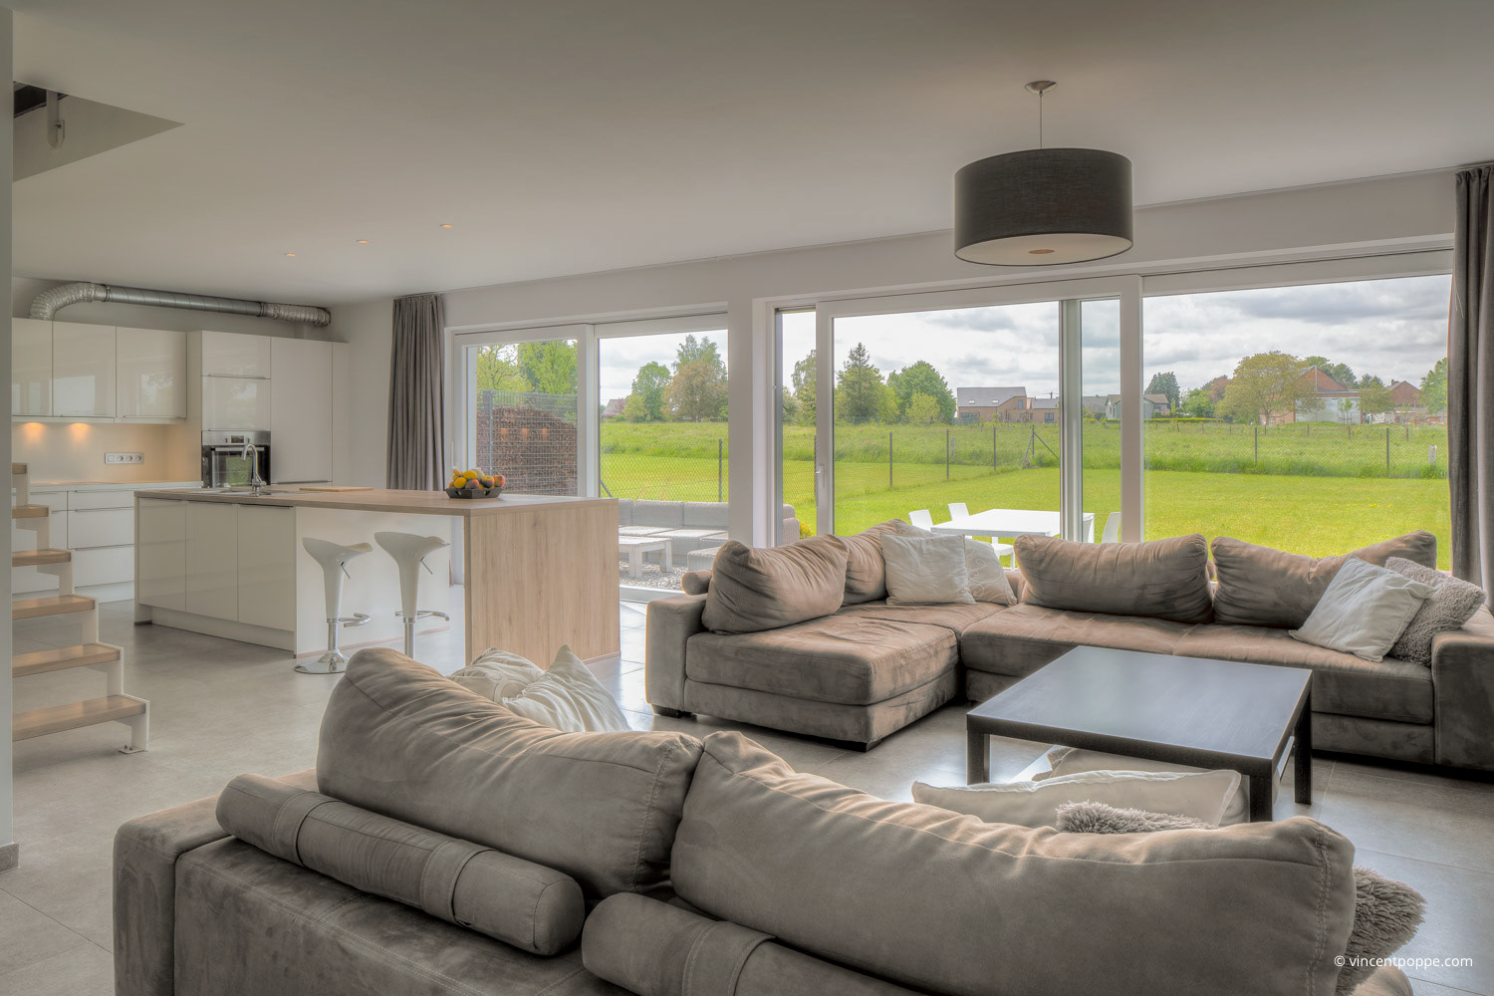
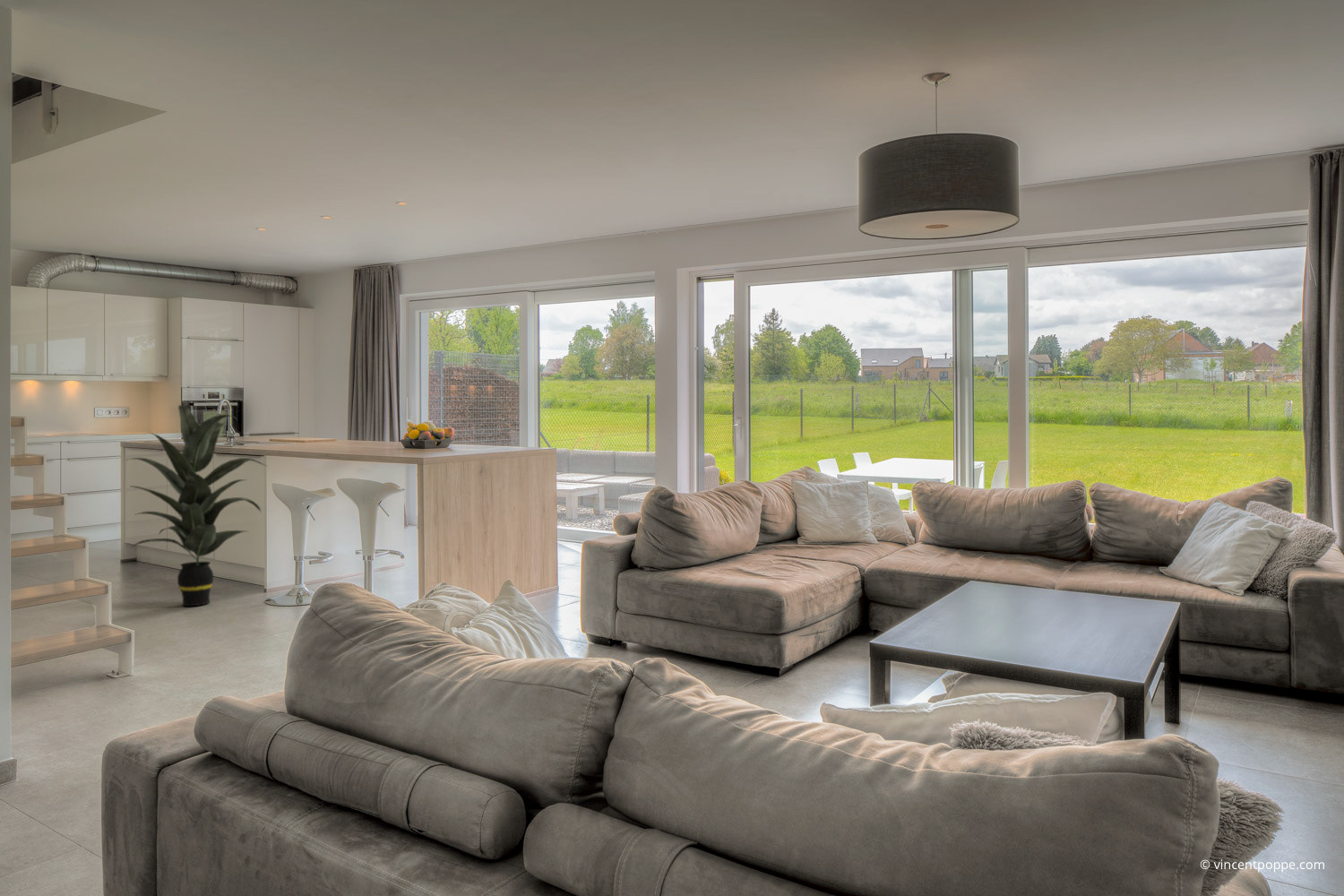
+ indoor plant (195, 504)
